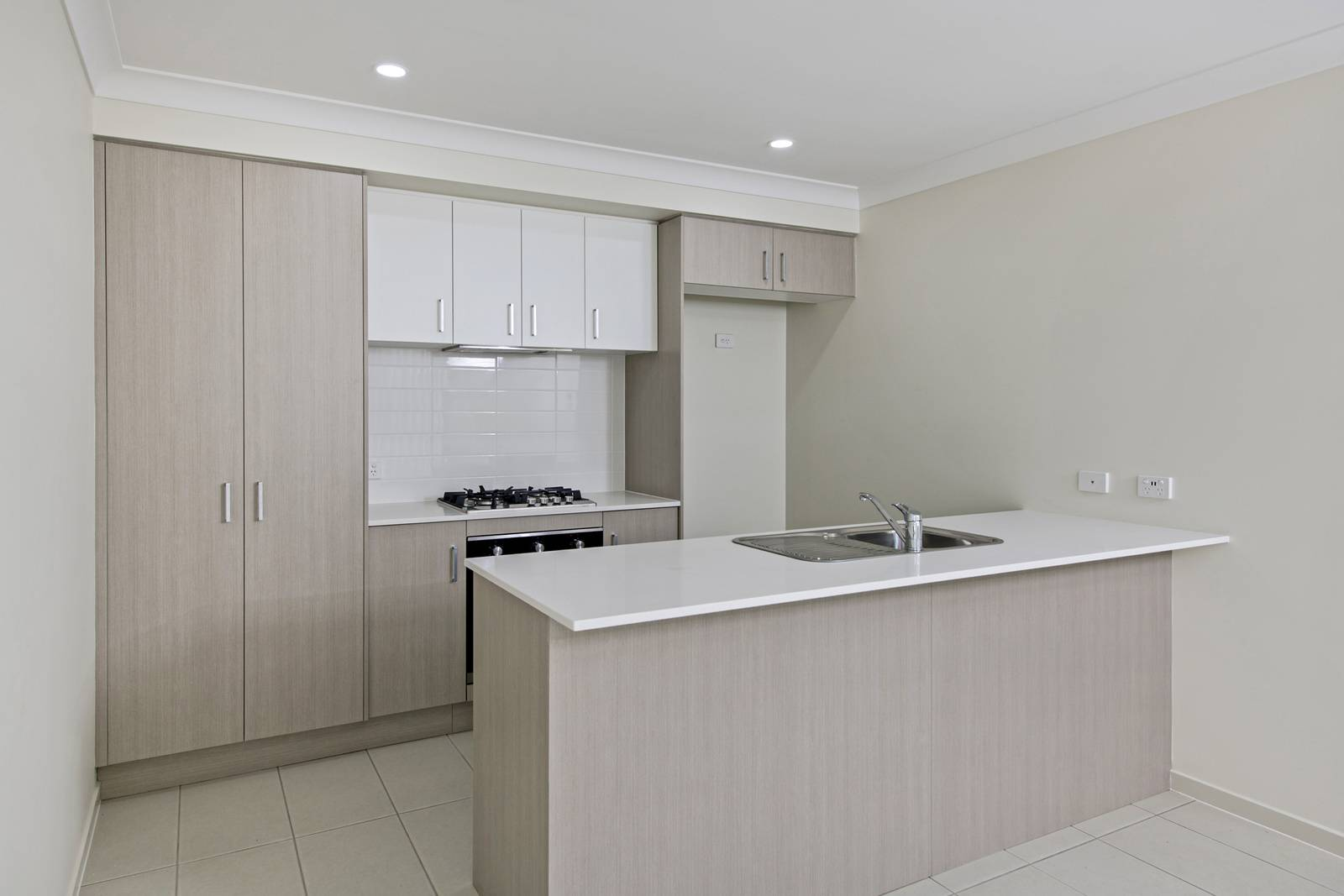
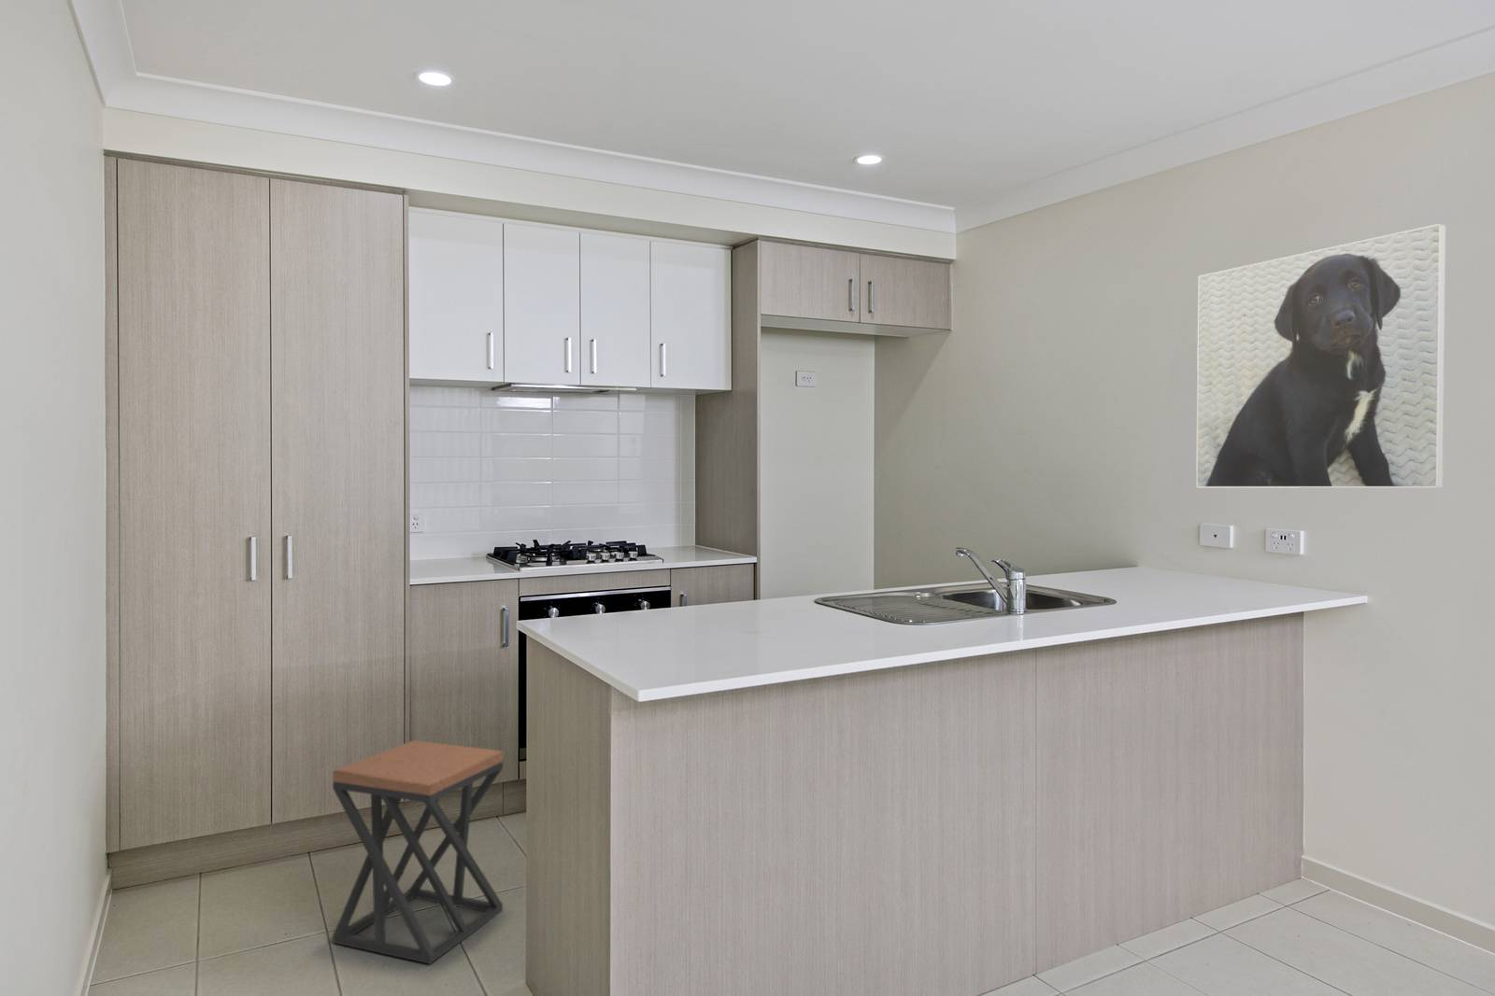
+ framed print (1307, 370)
+ stool (419, 844)
